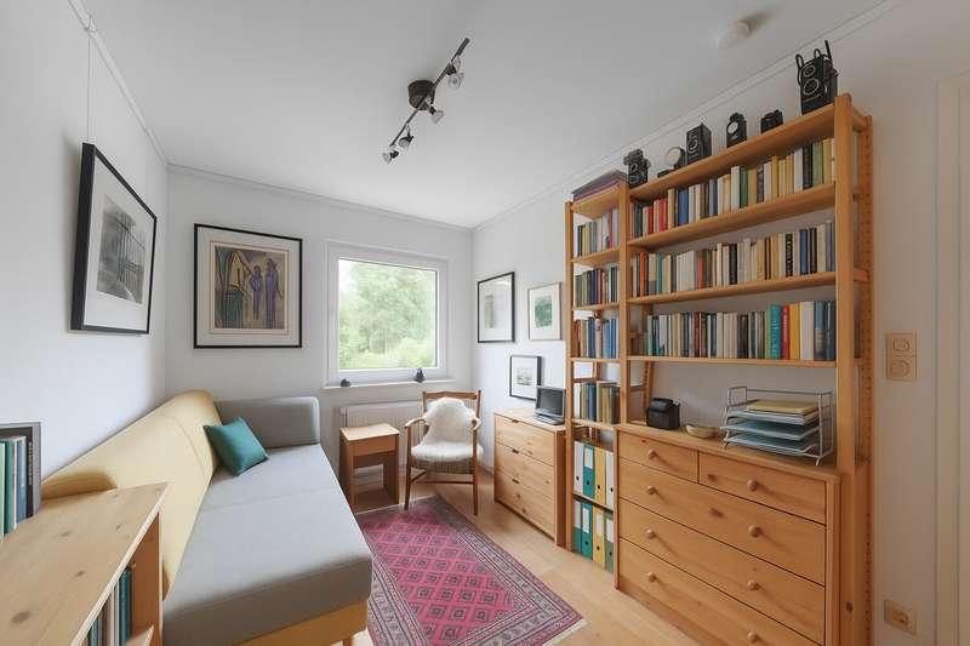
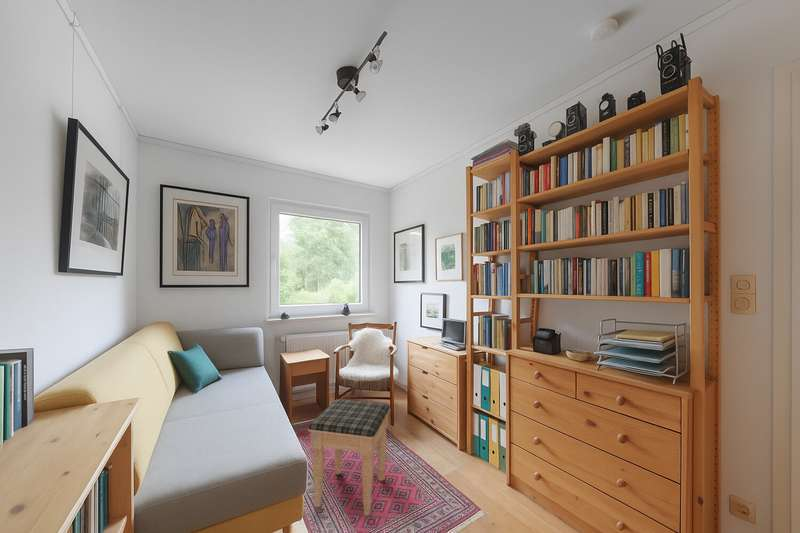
+ footstool (351, 450)
